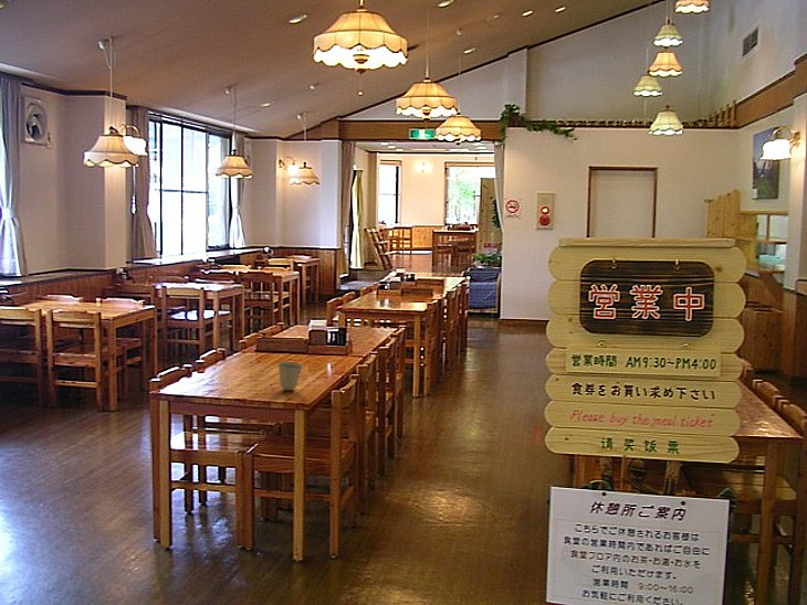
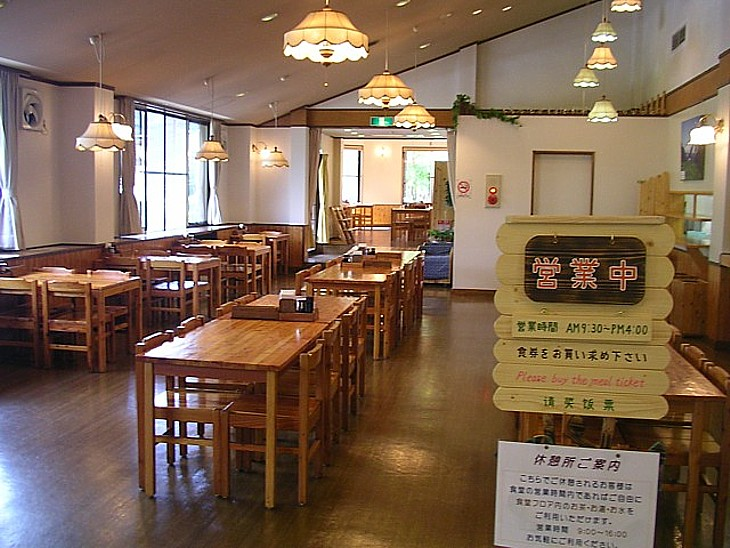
- cup (290, 376)
